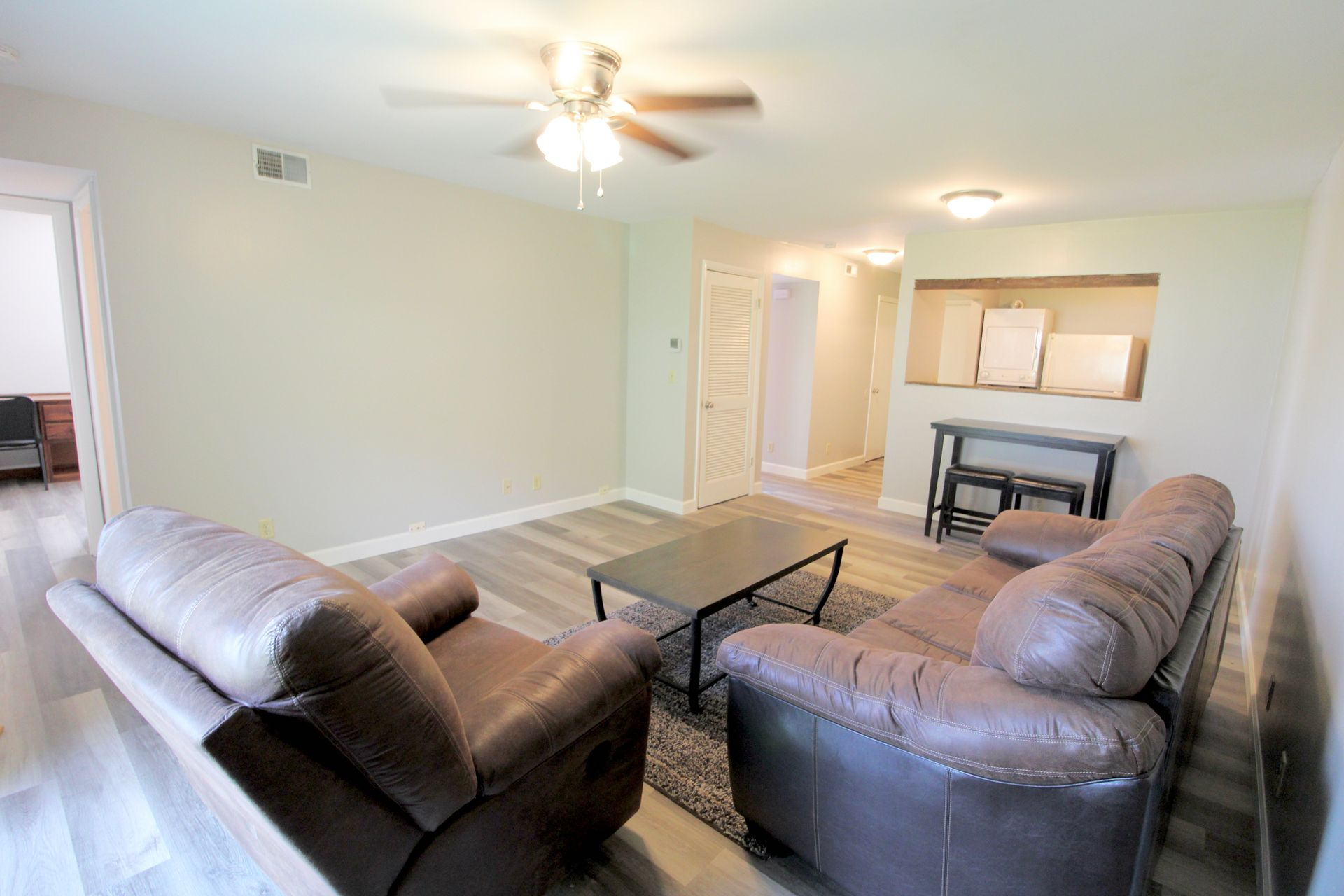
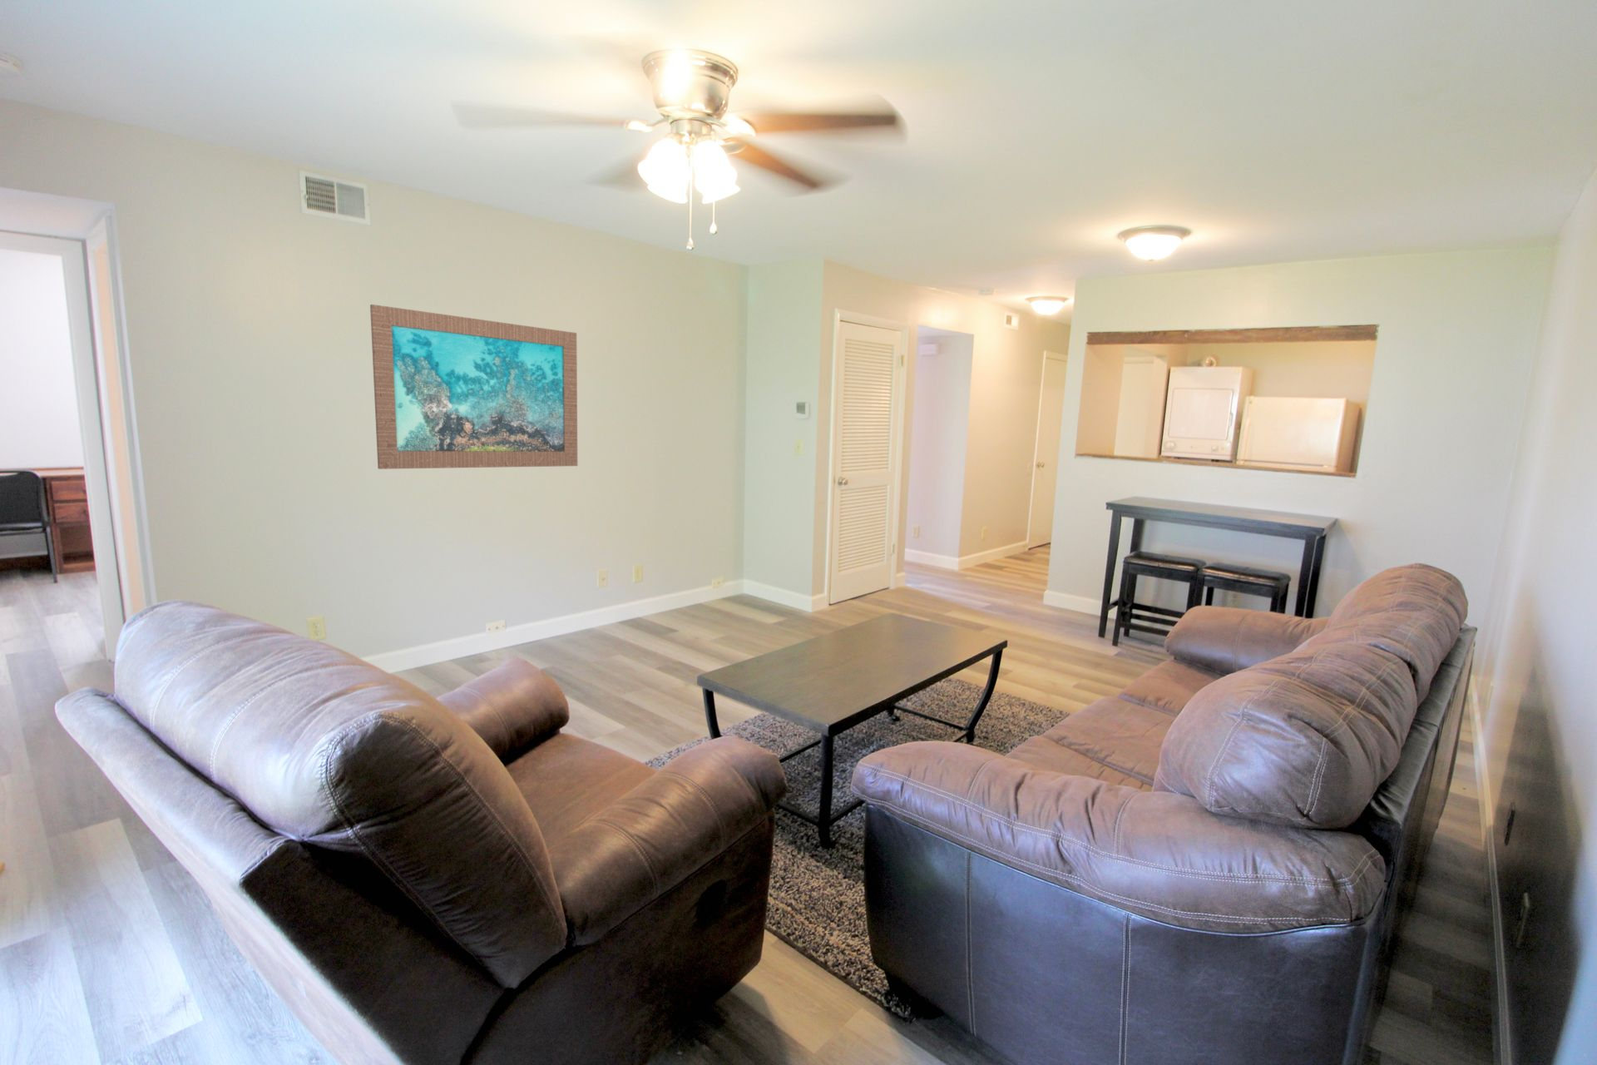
+ wall art (486, 395)
